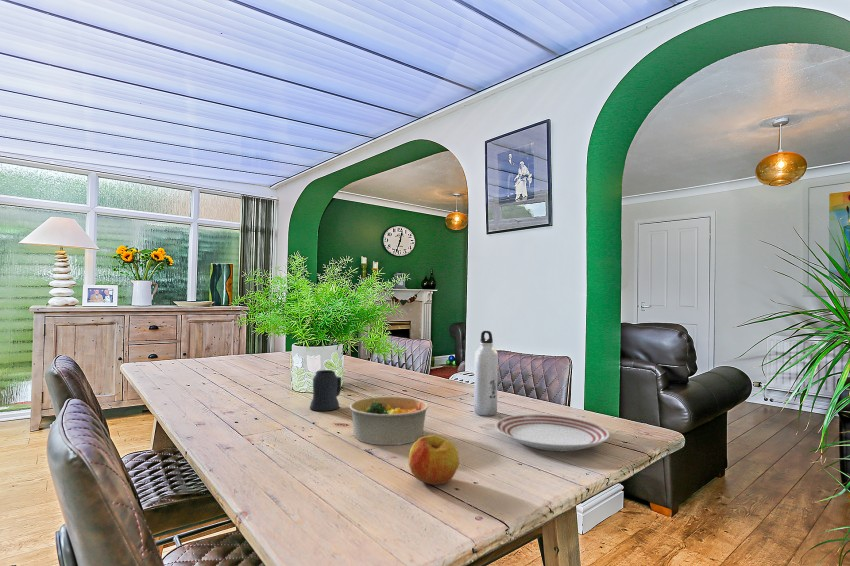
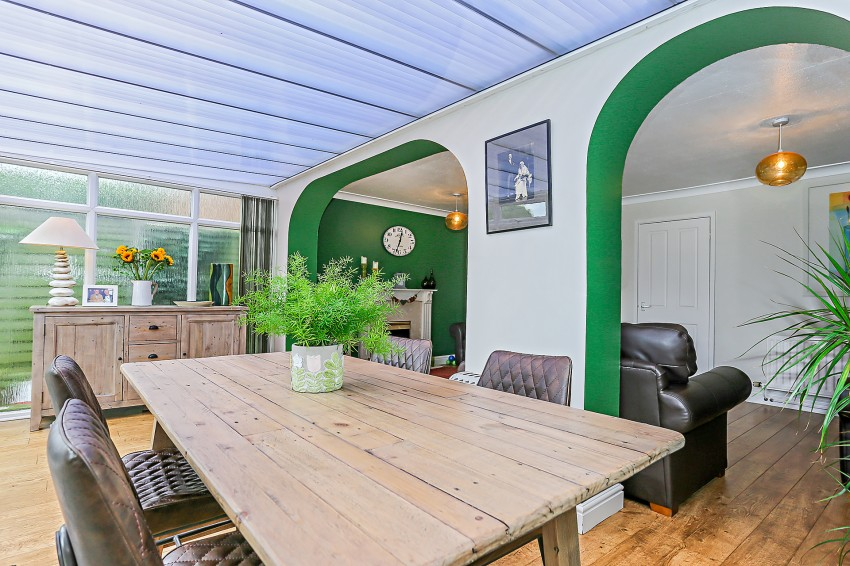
- mug (327, 388)
- bowl (388, 417)
- apple (433, 459)
- water bottle (486, 371)
- dinner plate (550, 433)
